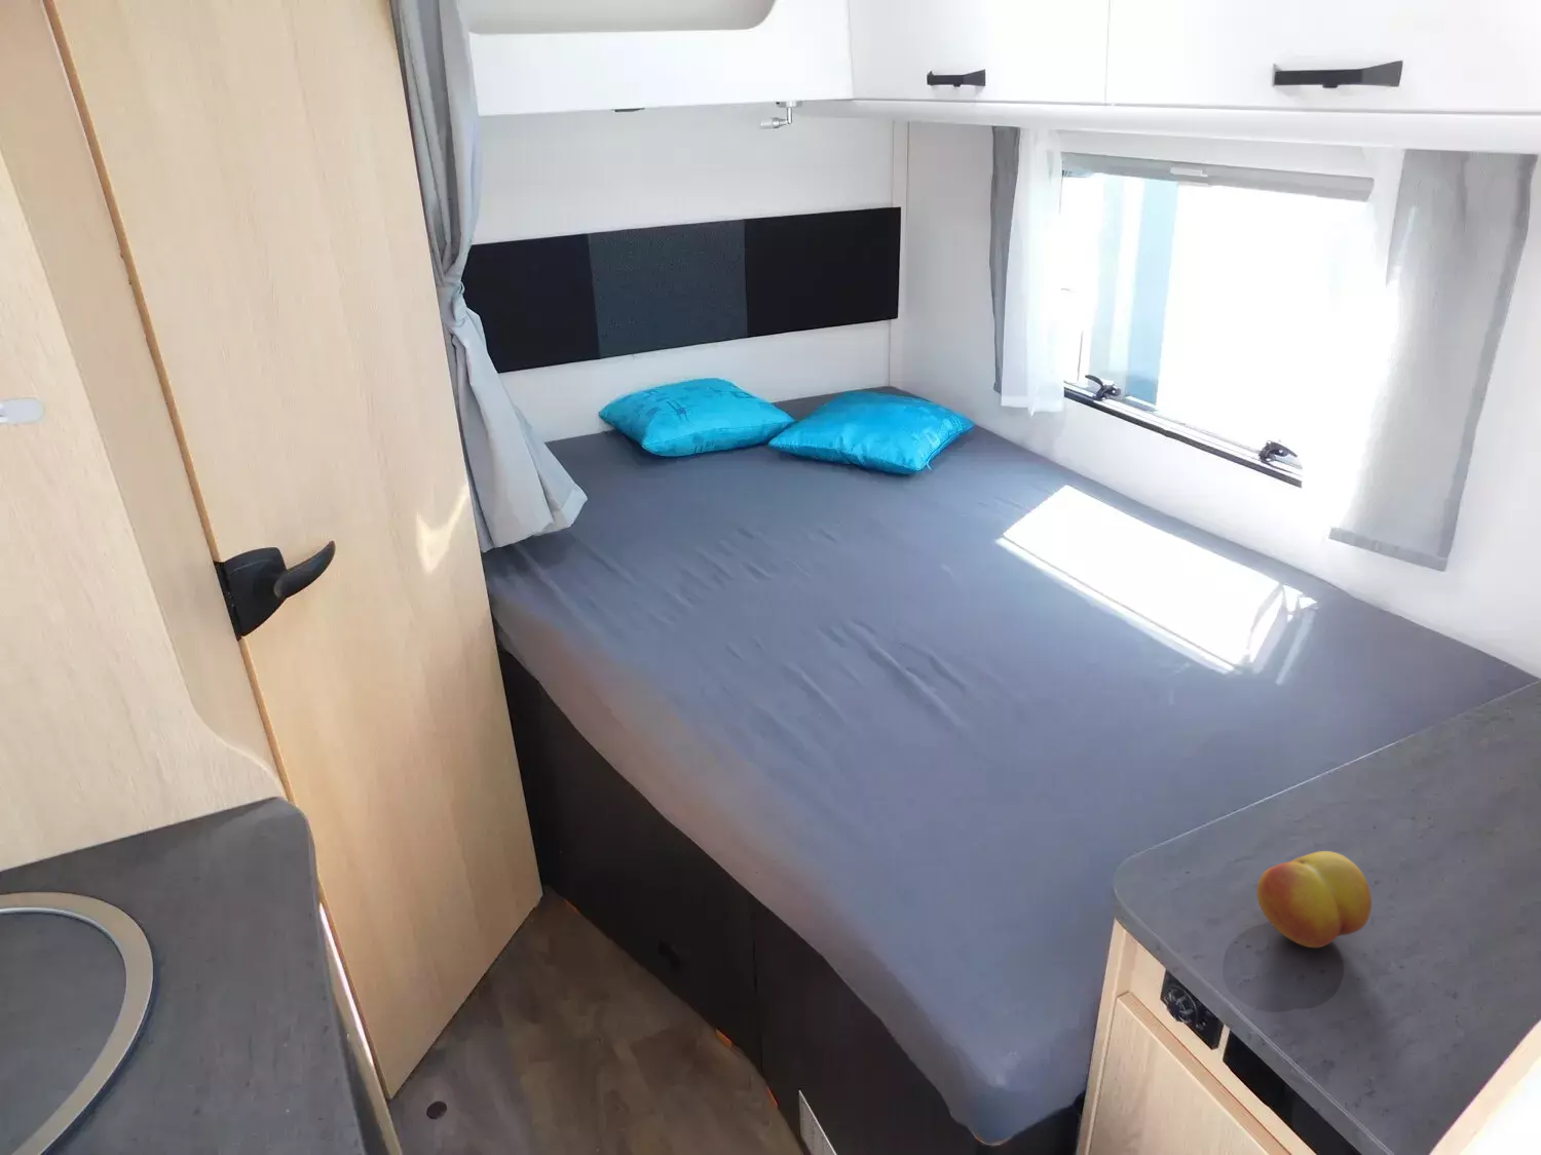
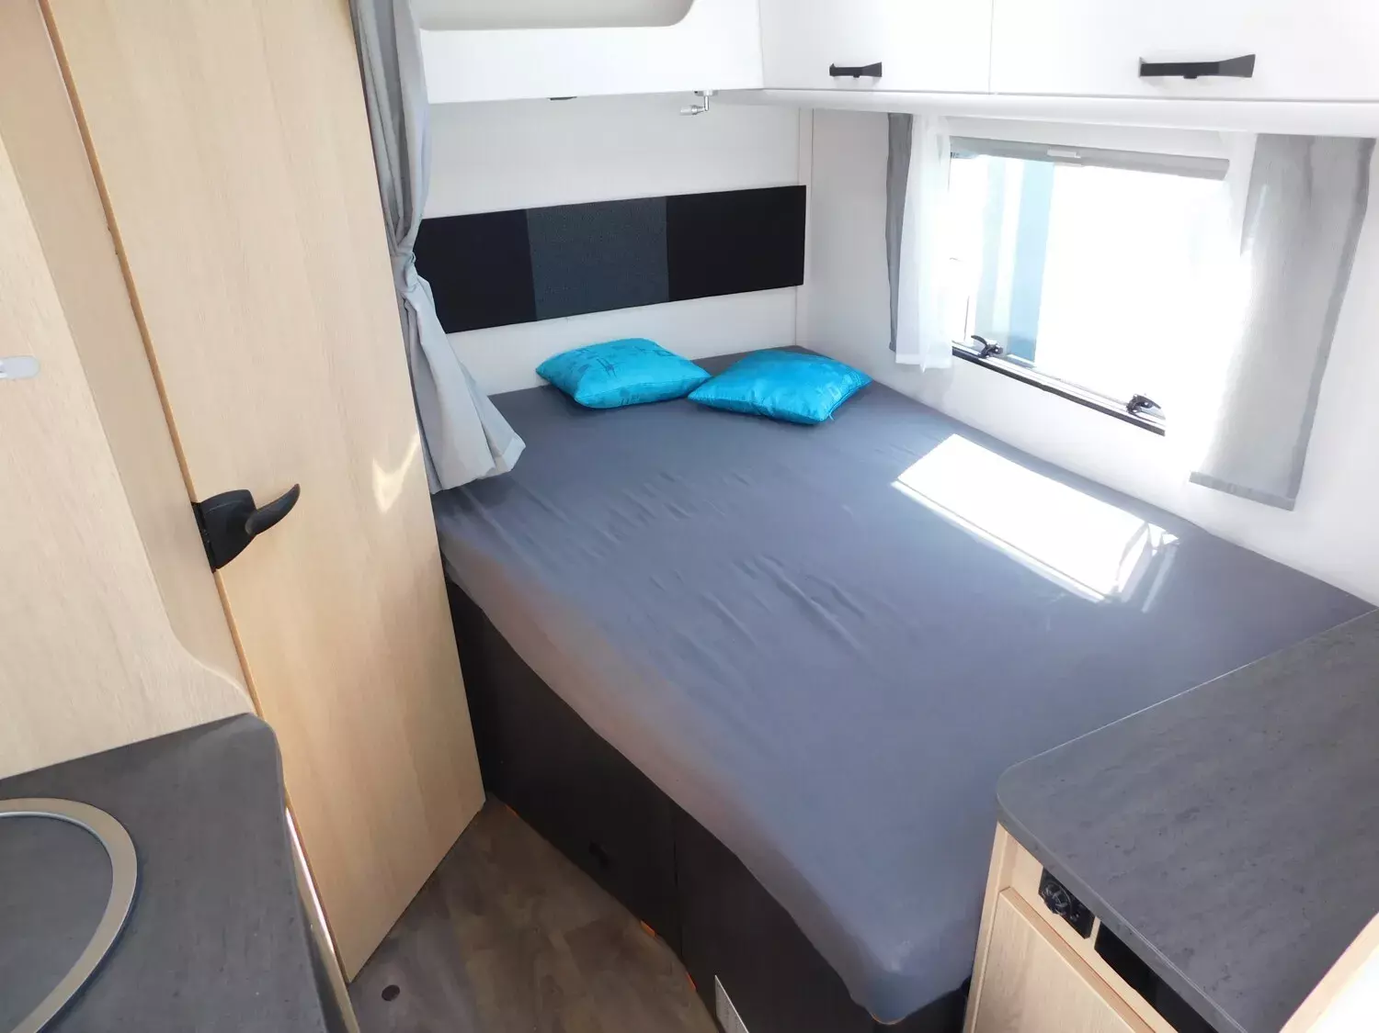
- fruit (1313, 898)
